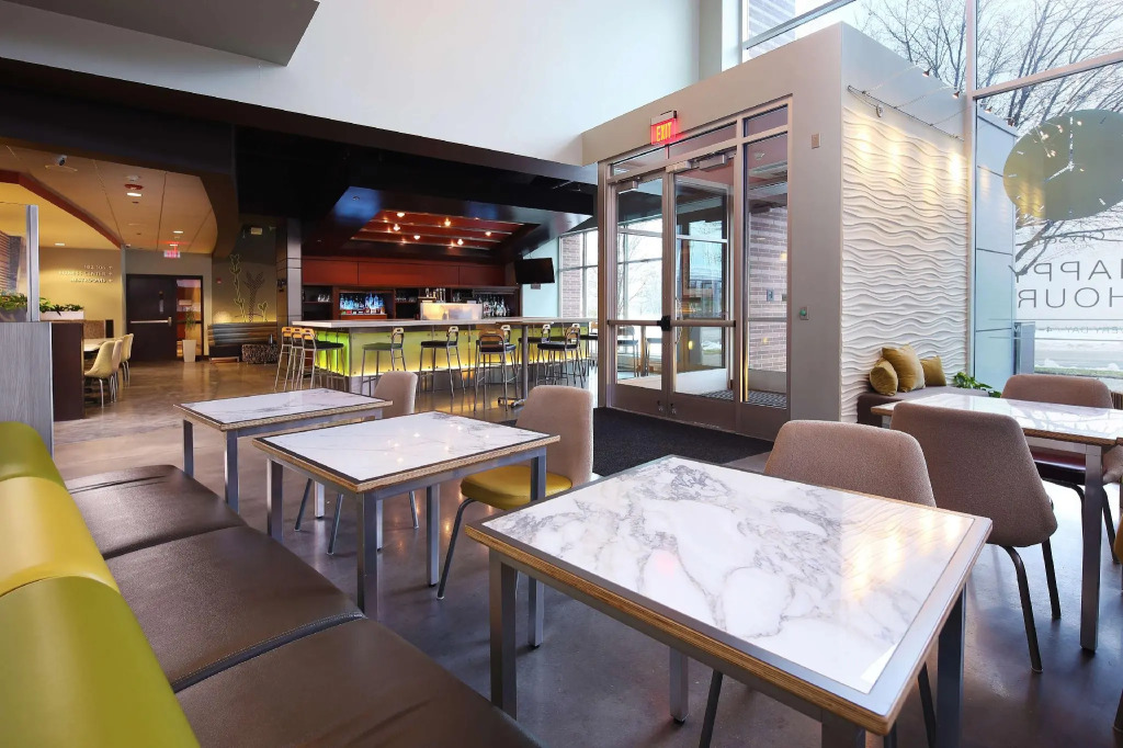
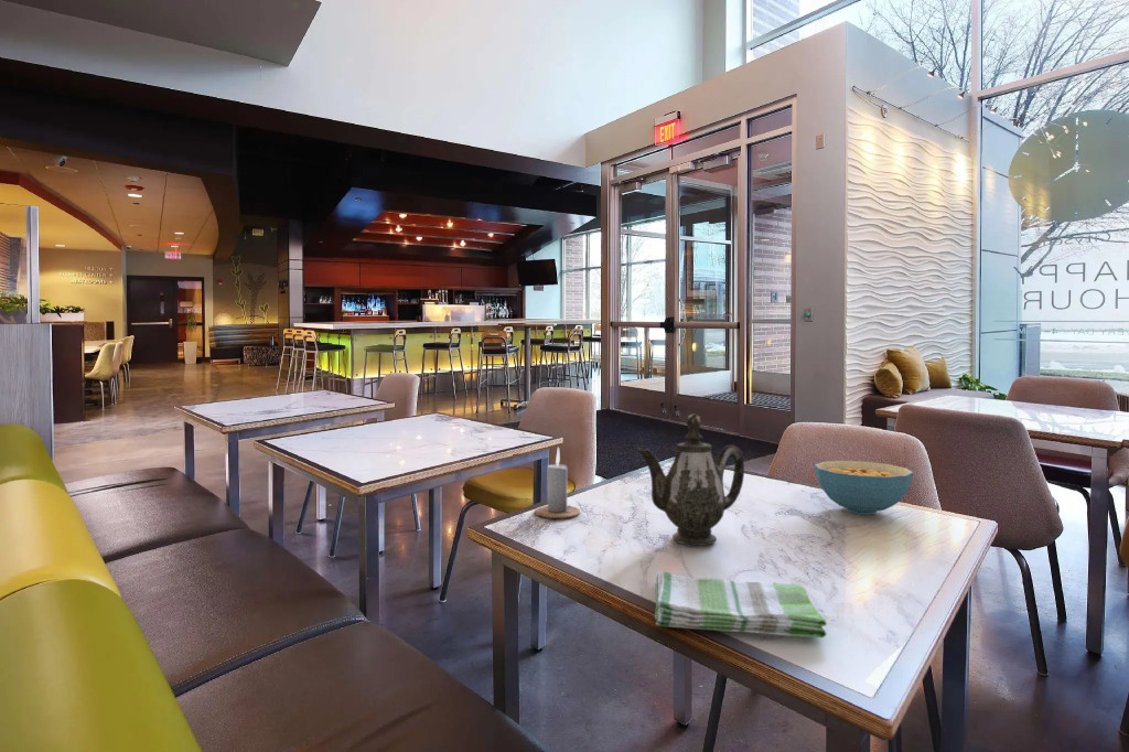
+ dish towel (732, 598)
+ candle (557, 479)
+ cereal bowl (861, 490)
+ teapot (690, 476)
